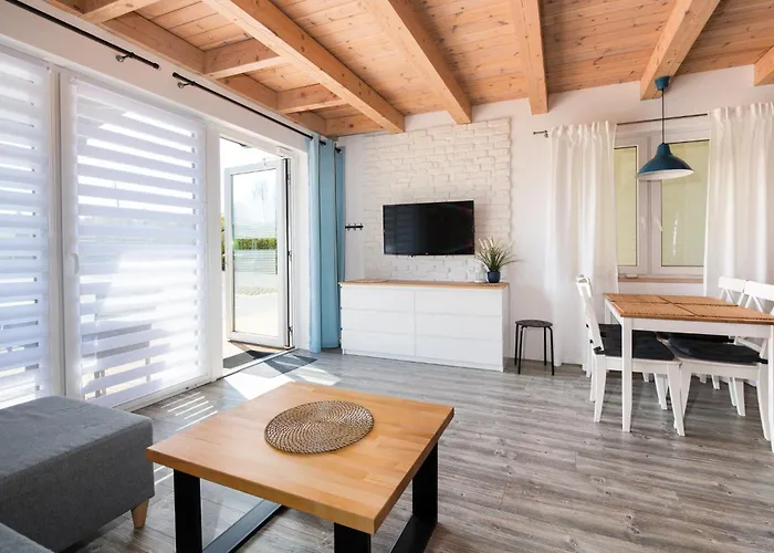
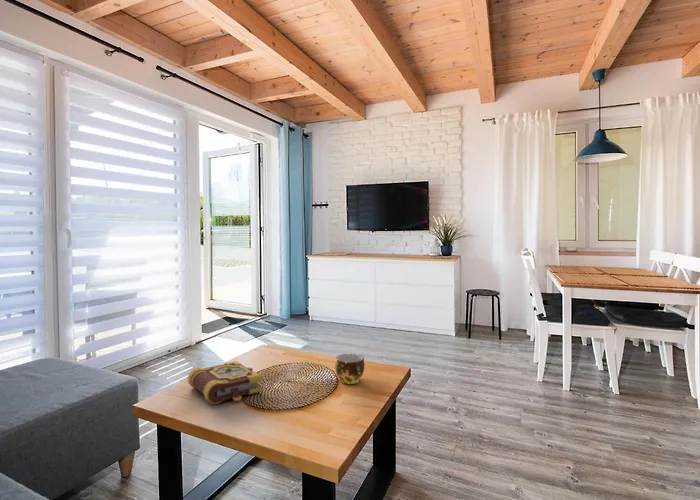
+ book (227, 380)
+ cup (351, 369)
